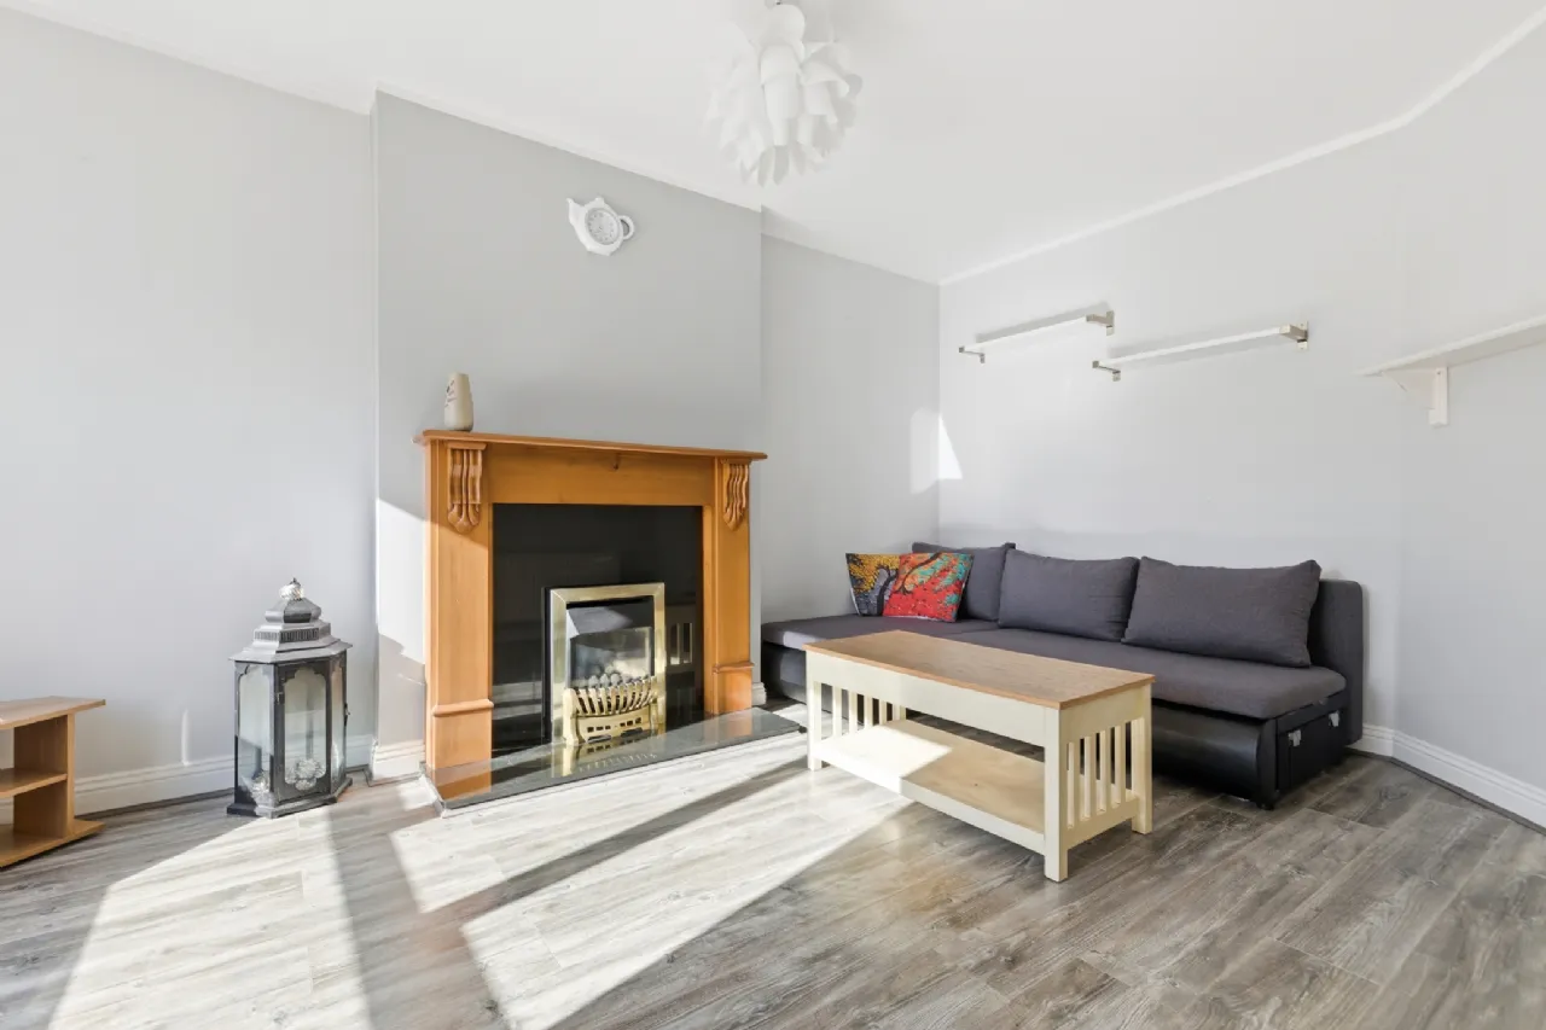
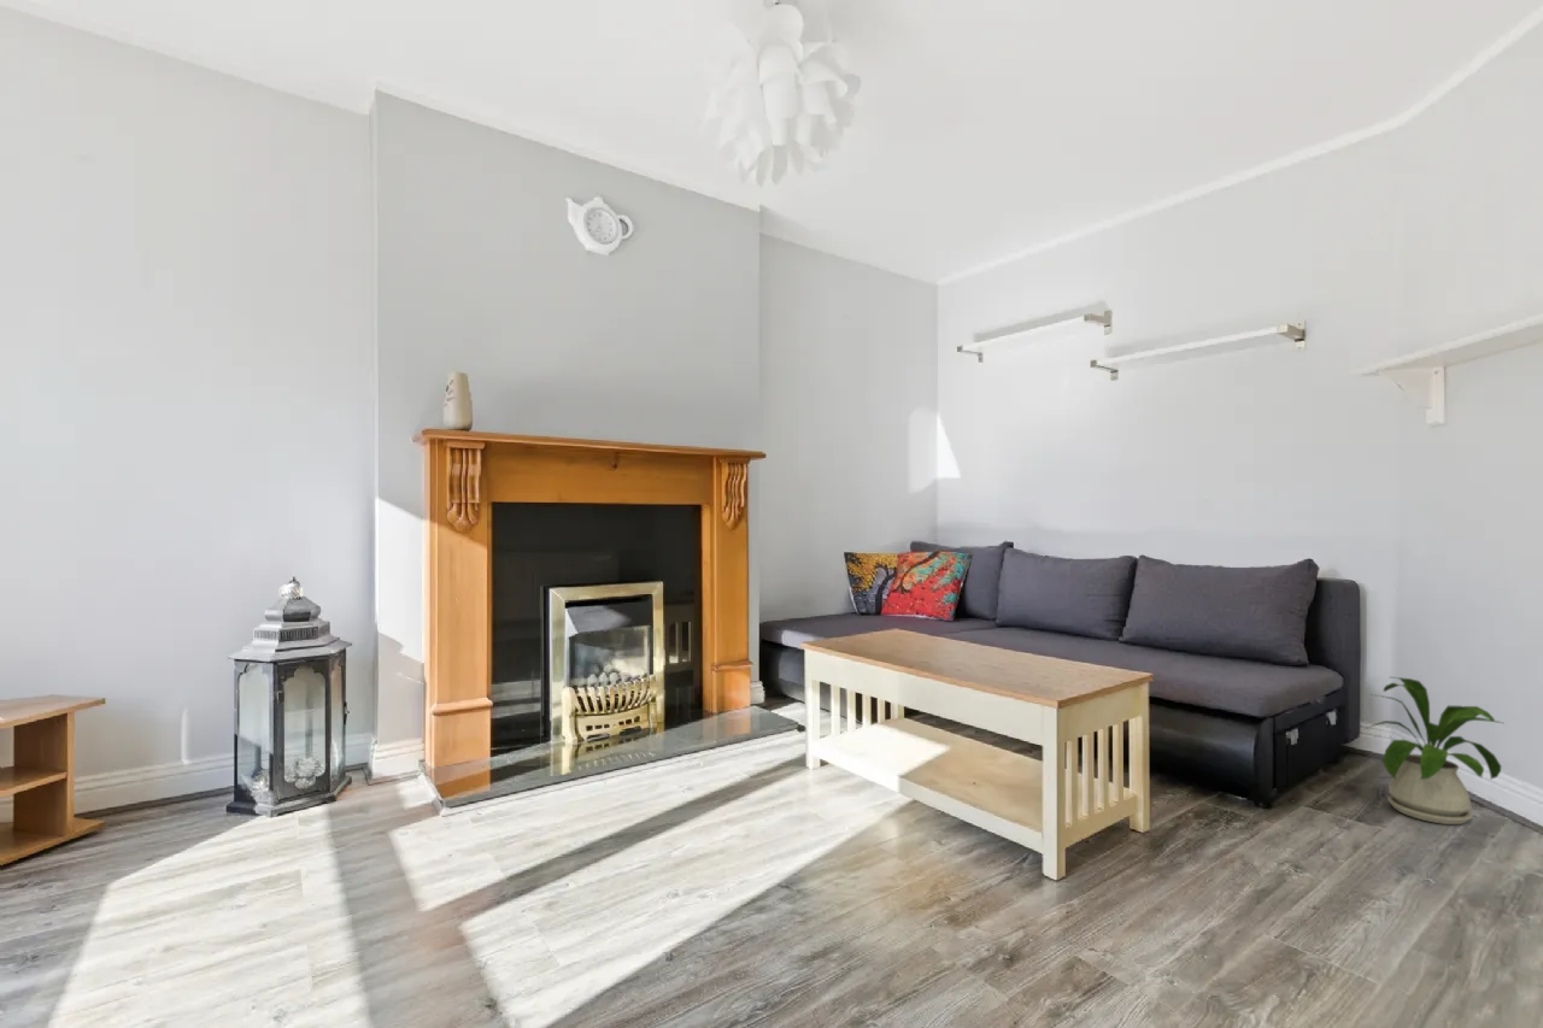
+ house plant (1447, 745)
